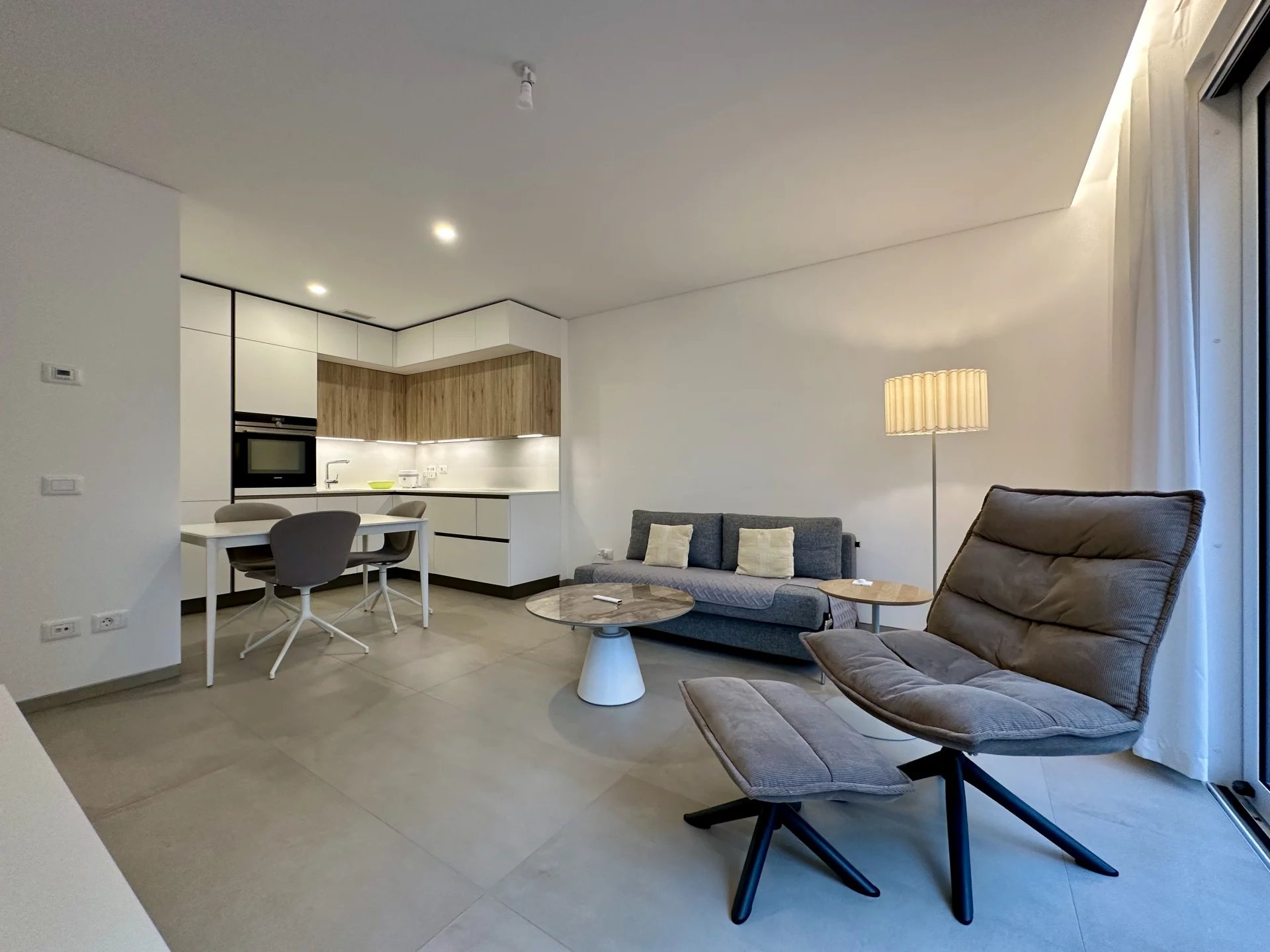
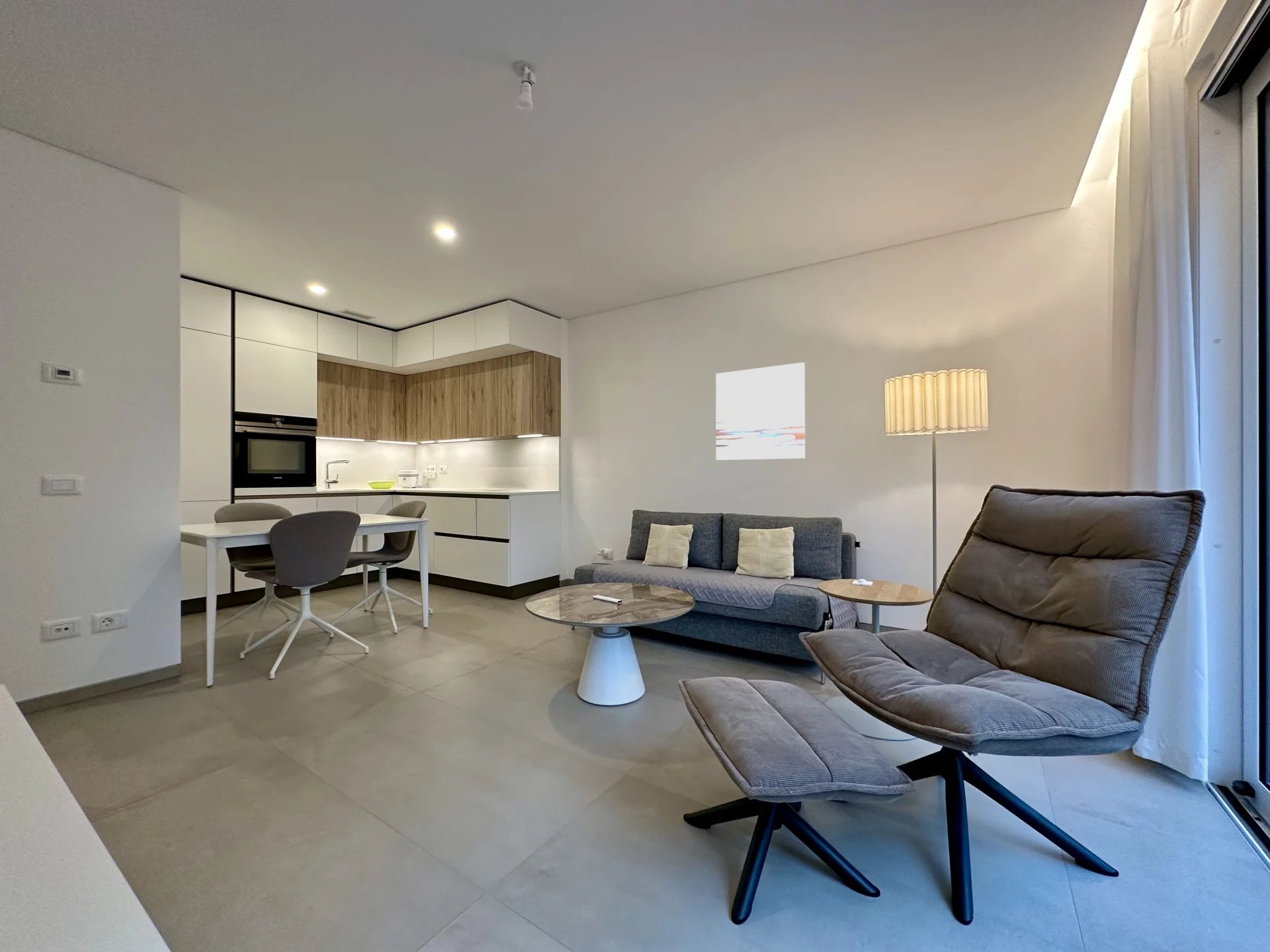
+ wall art (758, 414)
